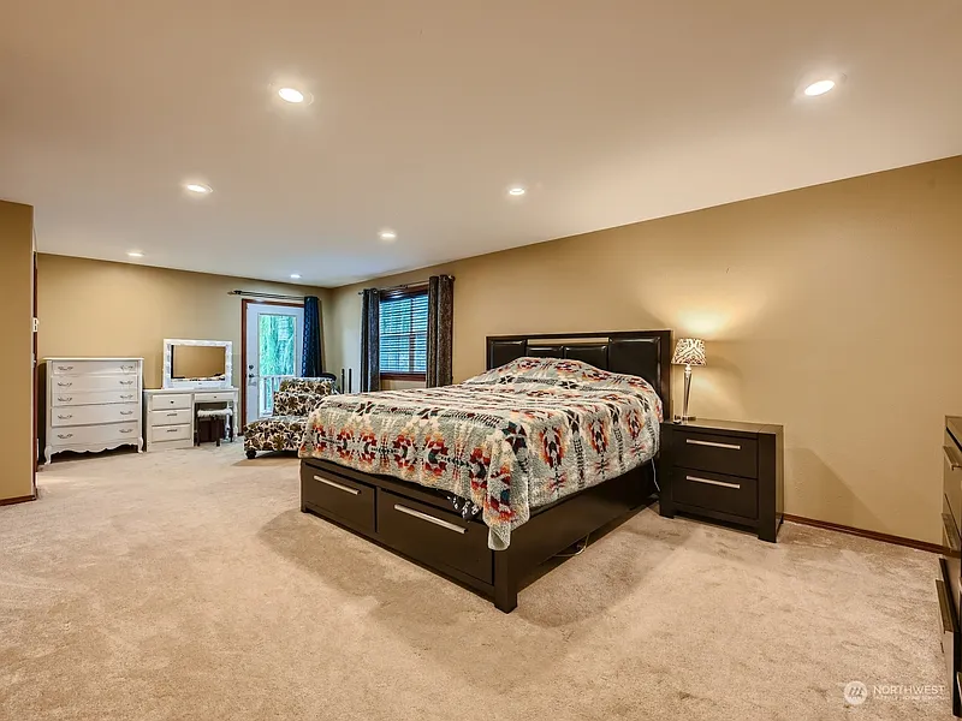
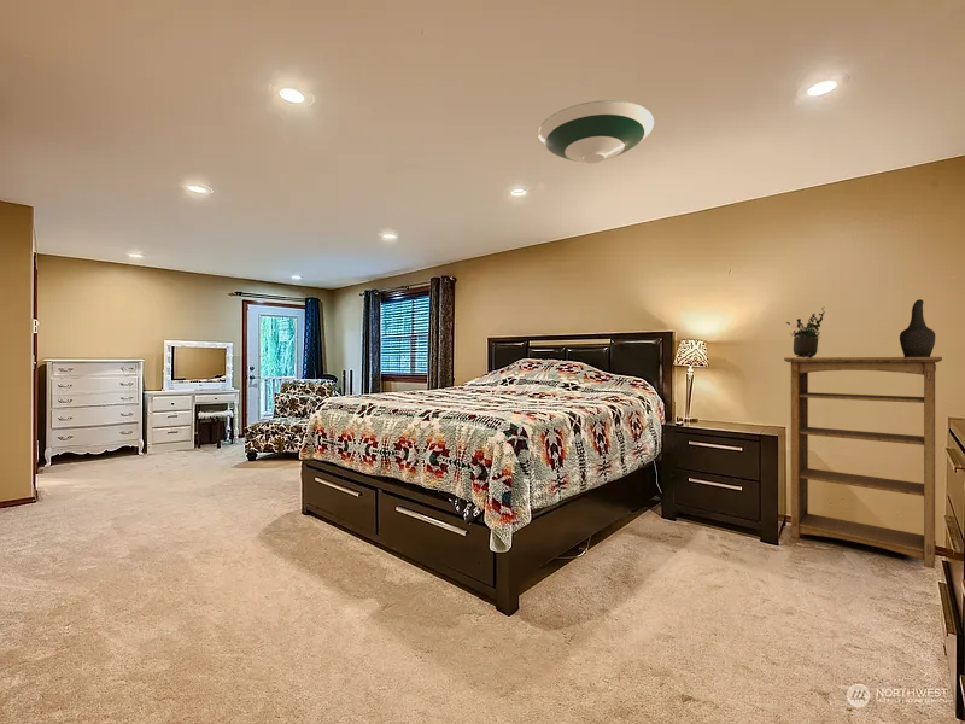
+ potted plant (808, 331)
+ decorative vase (917, 327)
+ bookshelf (859, 438)
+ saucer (593, 145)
